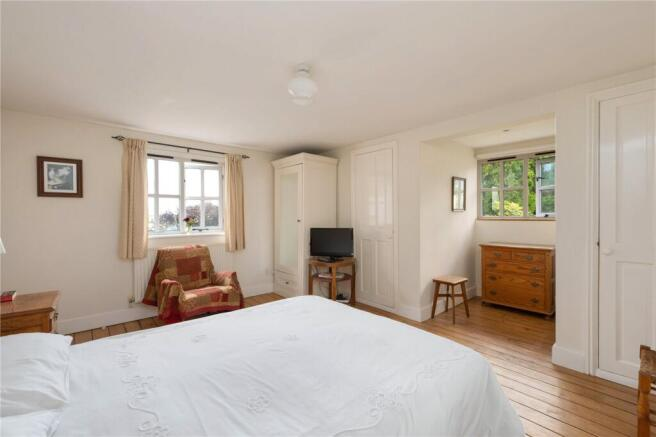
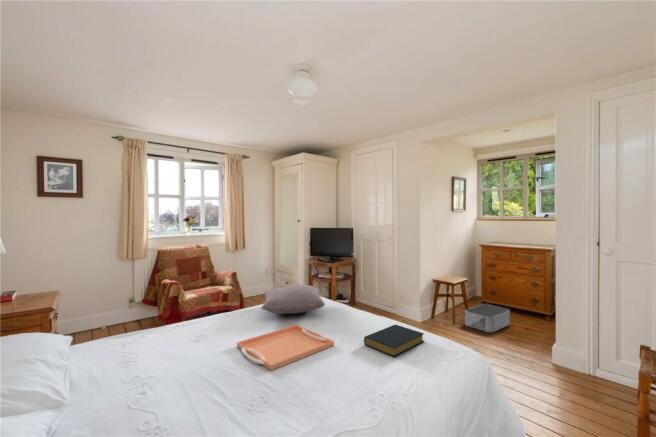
+ serving tray (285, 343)
+ hardback book (394, 338)
+ pillow (292, 298)
+ storage bin (487, 317)
